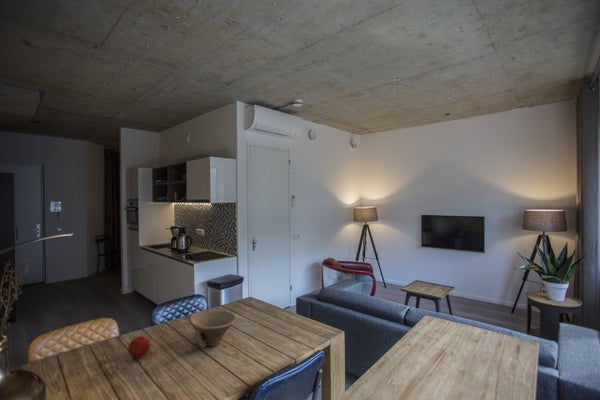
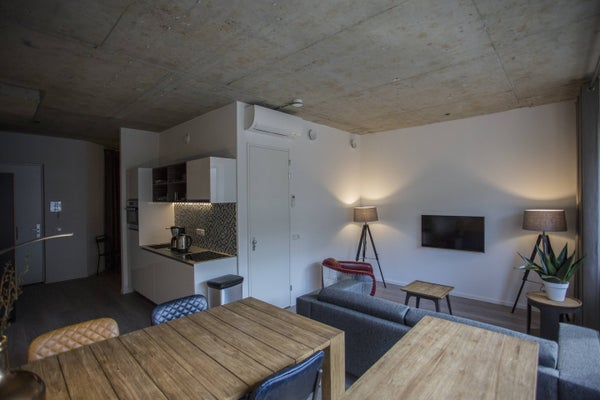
- bowl (213, 328)
- fruit (139, 346)
